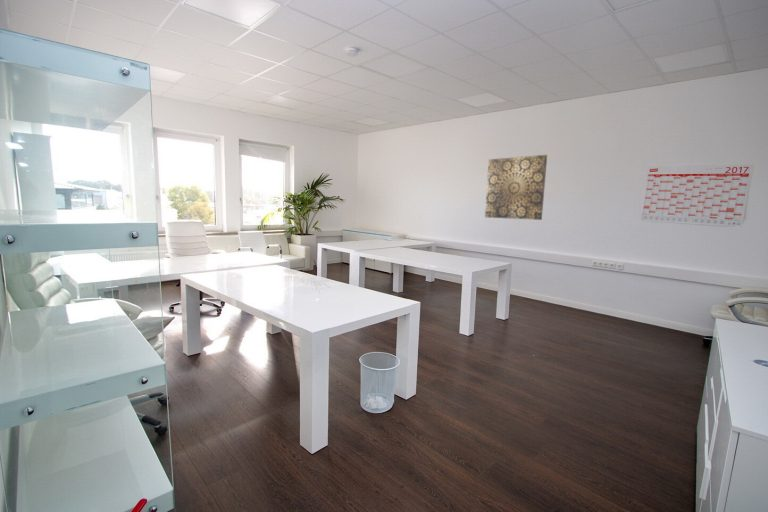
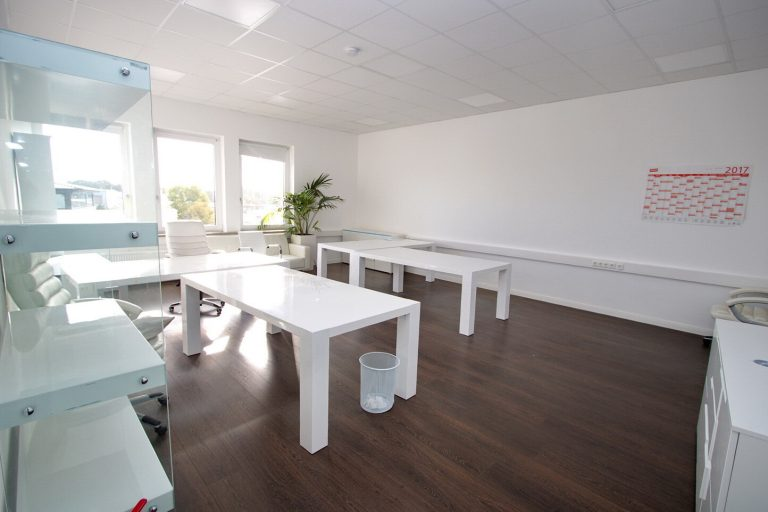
- wall art (514, 188)
